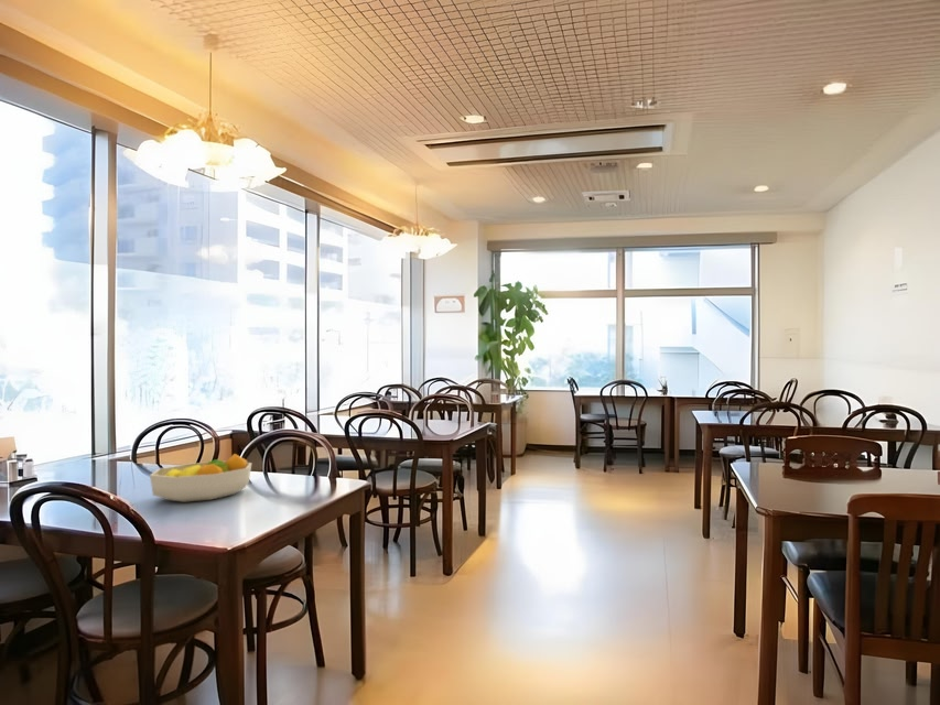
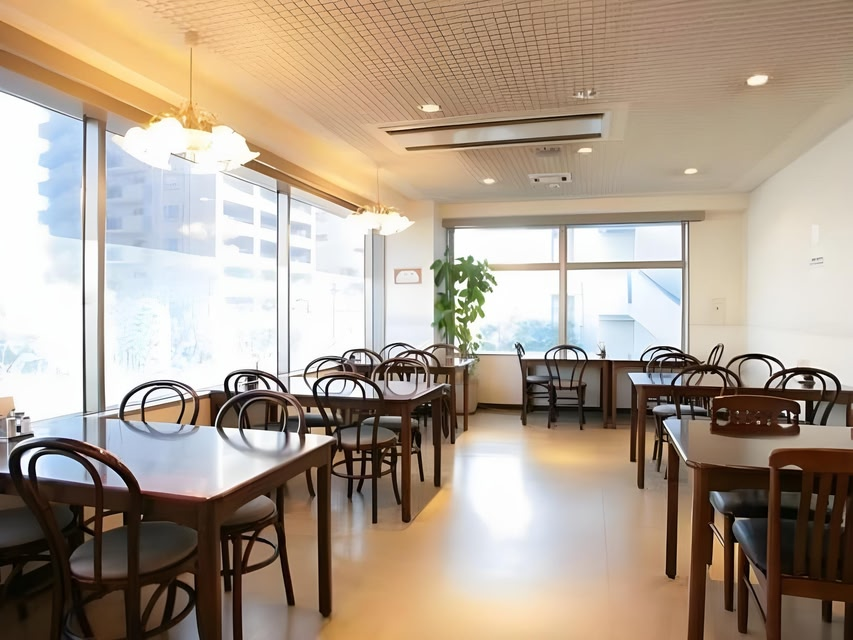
- fruit bowl (203, 475)
